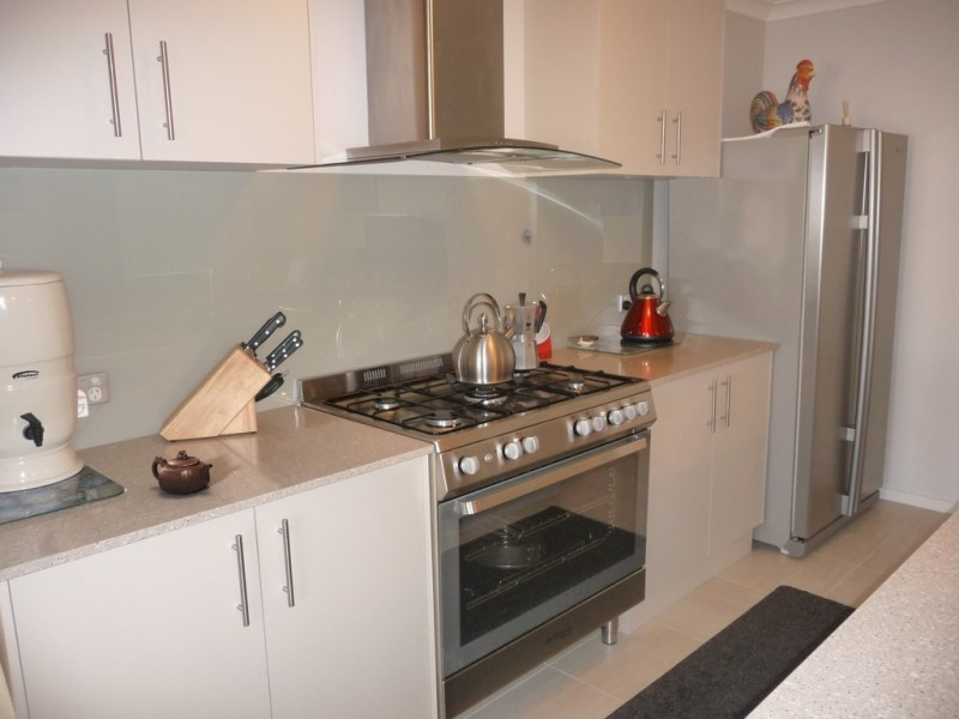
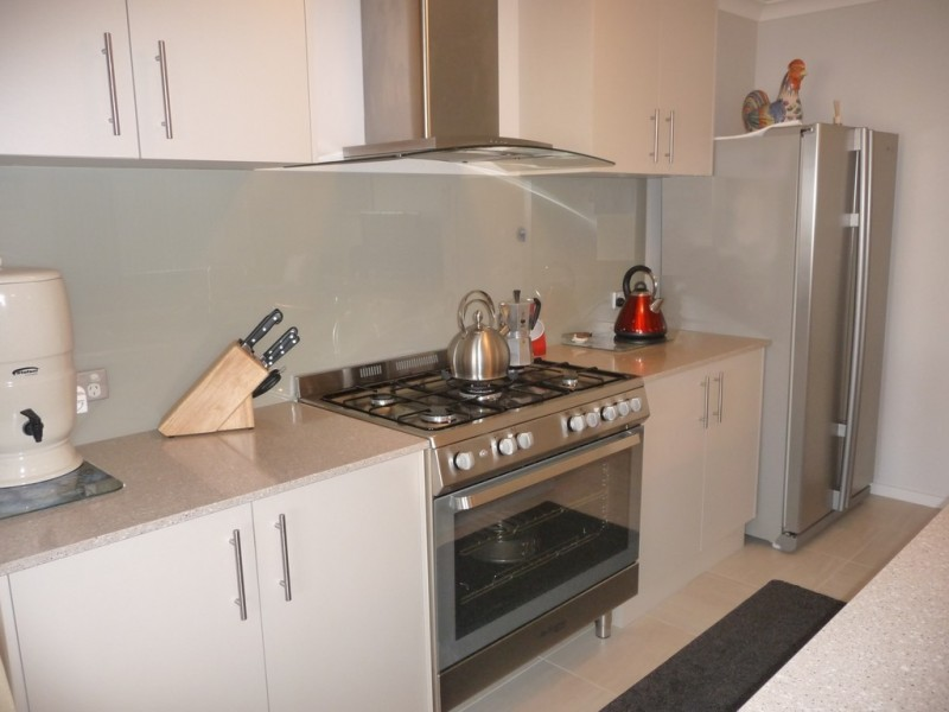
- teapot (181, 469)
